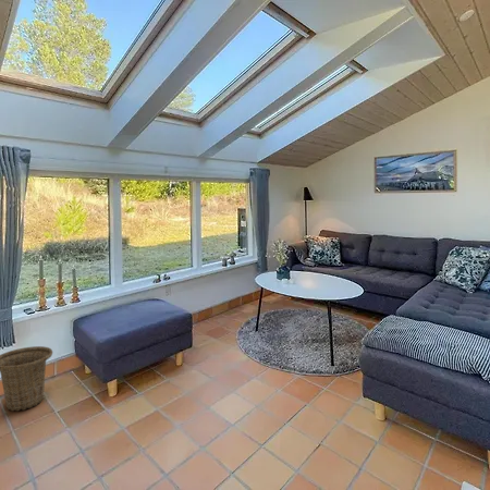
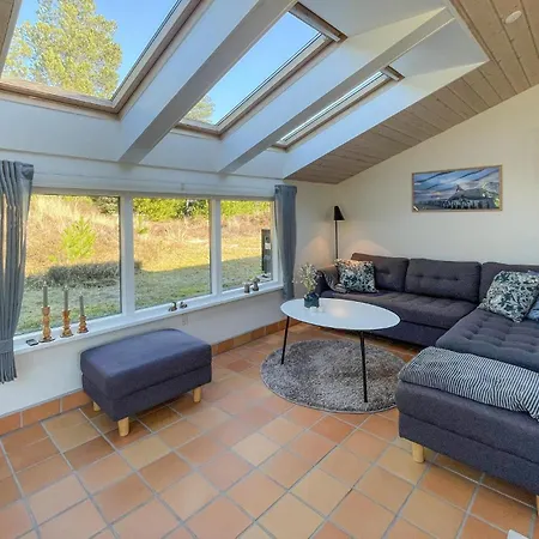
- basket (24, 379)
